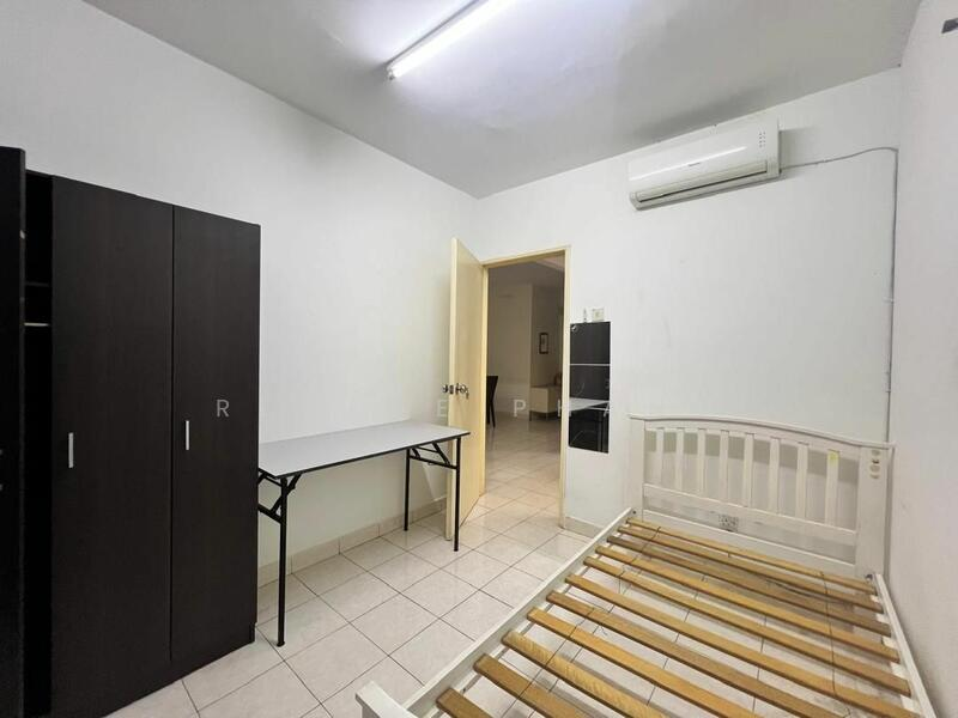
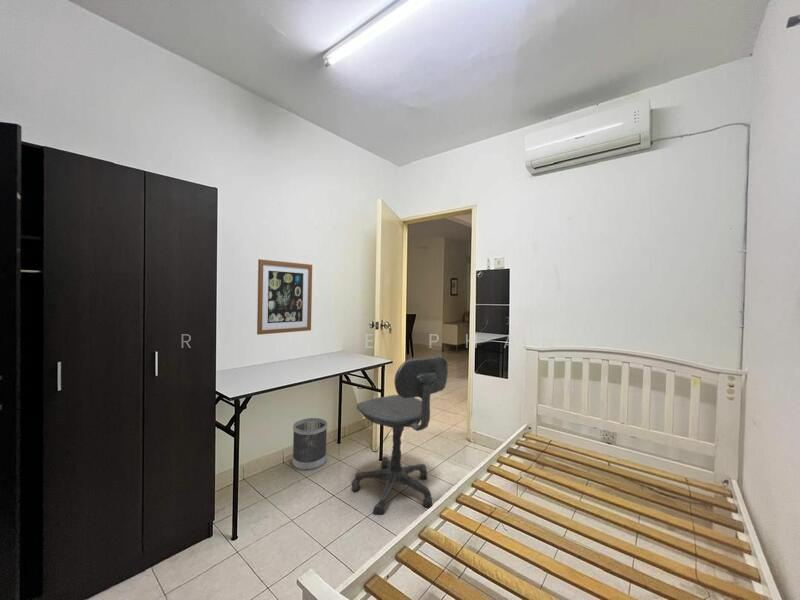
+ wall art (286, 297)
+ office chair (399, 420)
+ wastebasket (310, 442)
